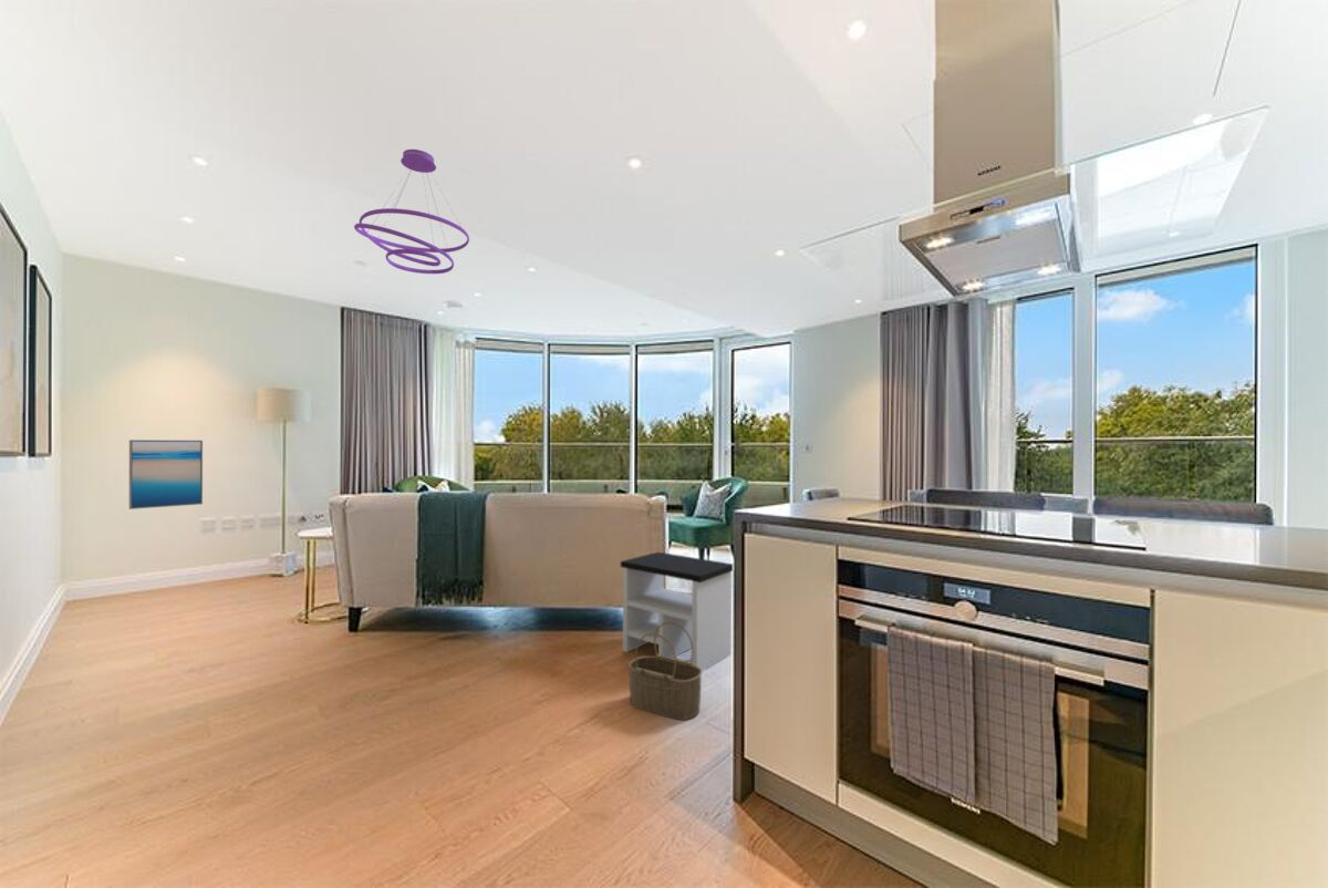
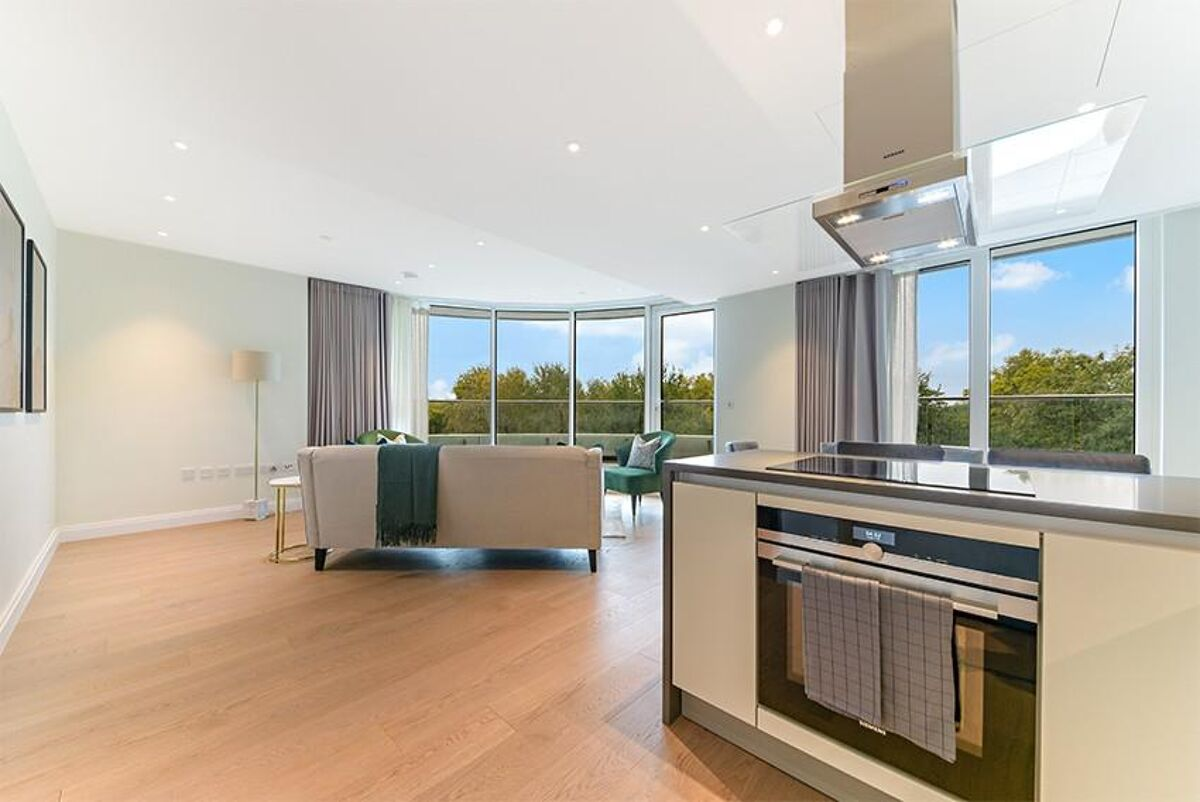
- side table (676, 607)
- wall art (167, 473)
- ceiling light fixture (414, 210)
- wicker basket (664, 667)
